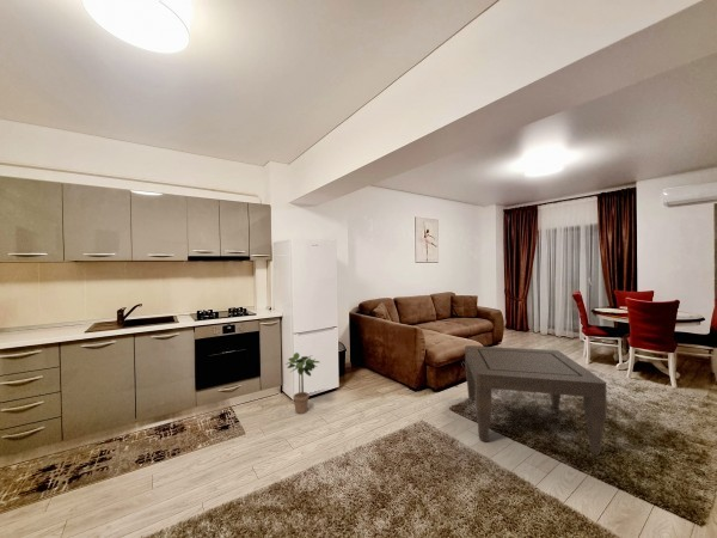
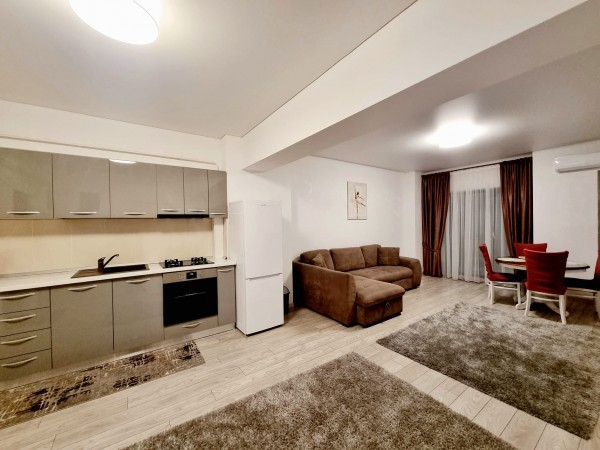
- coffee table (522, 390)
- potted plant (302, 380)
